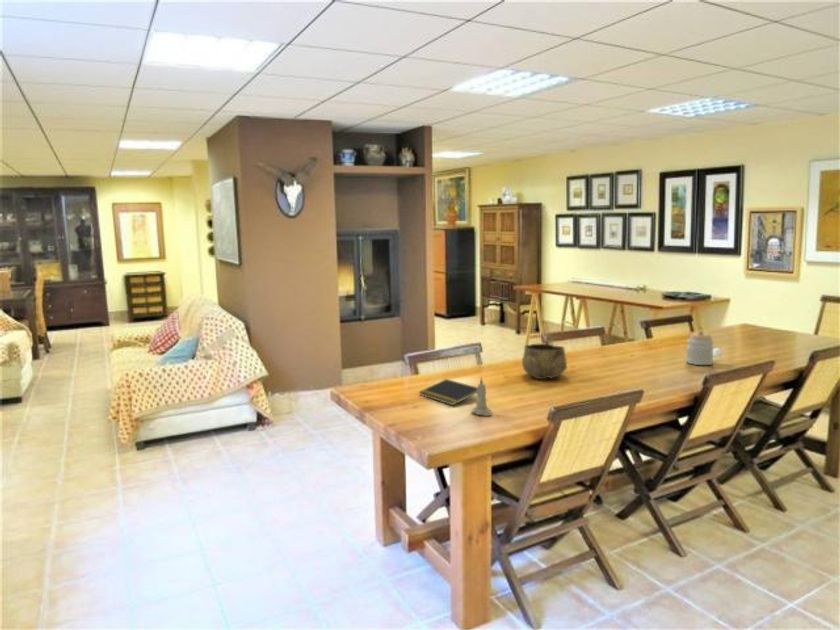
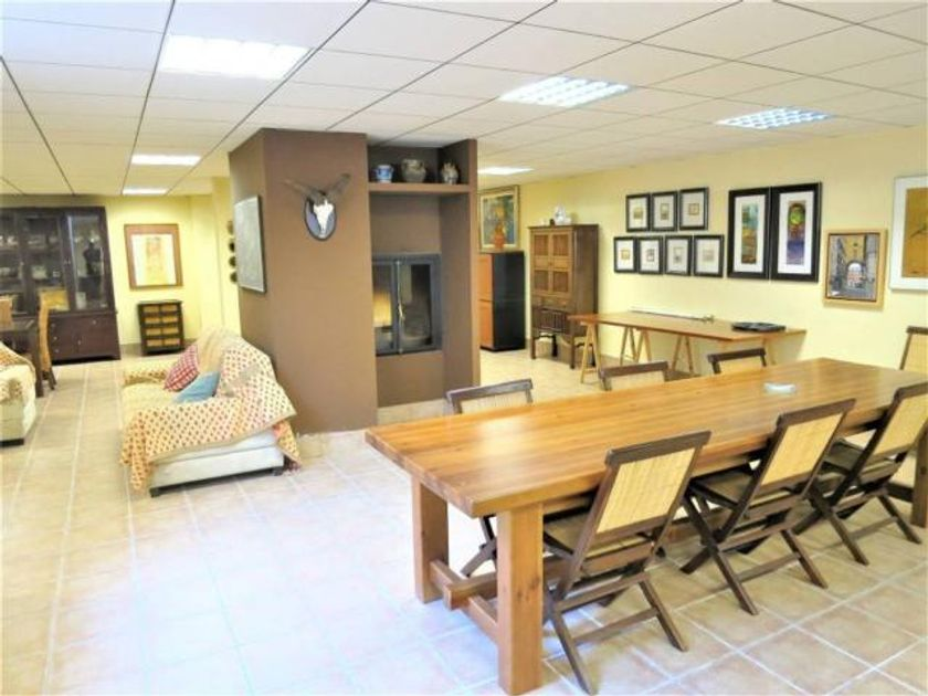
- jar (700, 346)
- candle (482, 394)
- notepad (449, 391)
- decorative bowl (543, 361)
